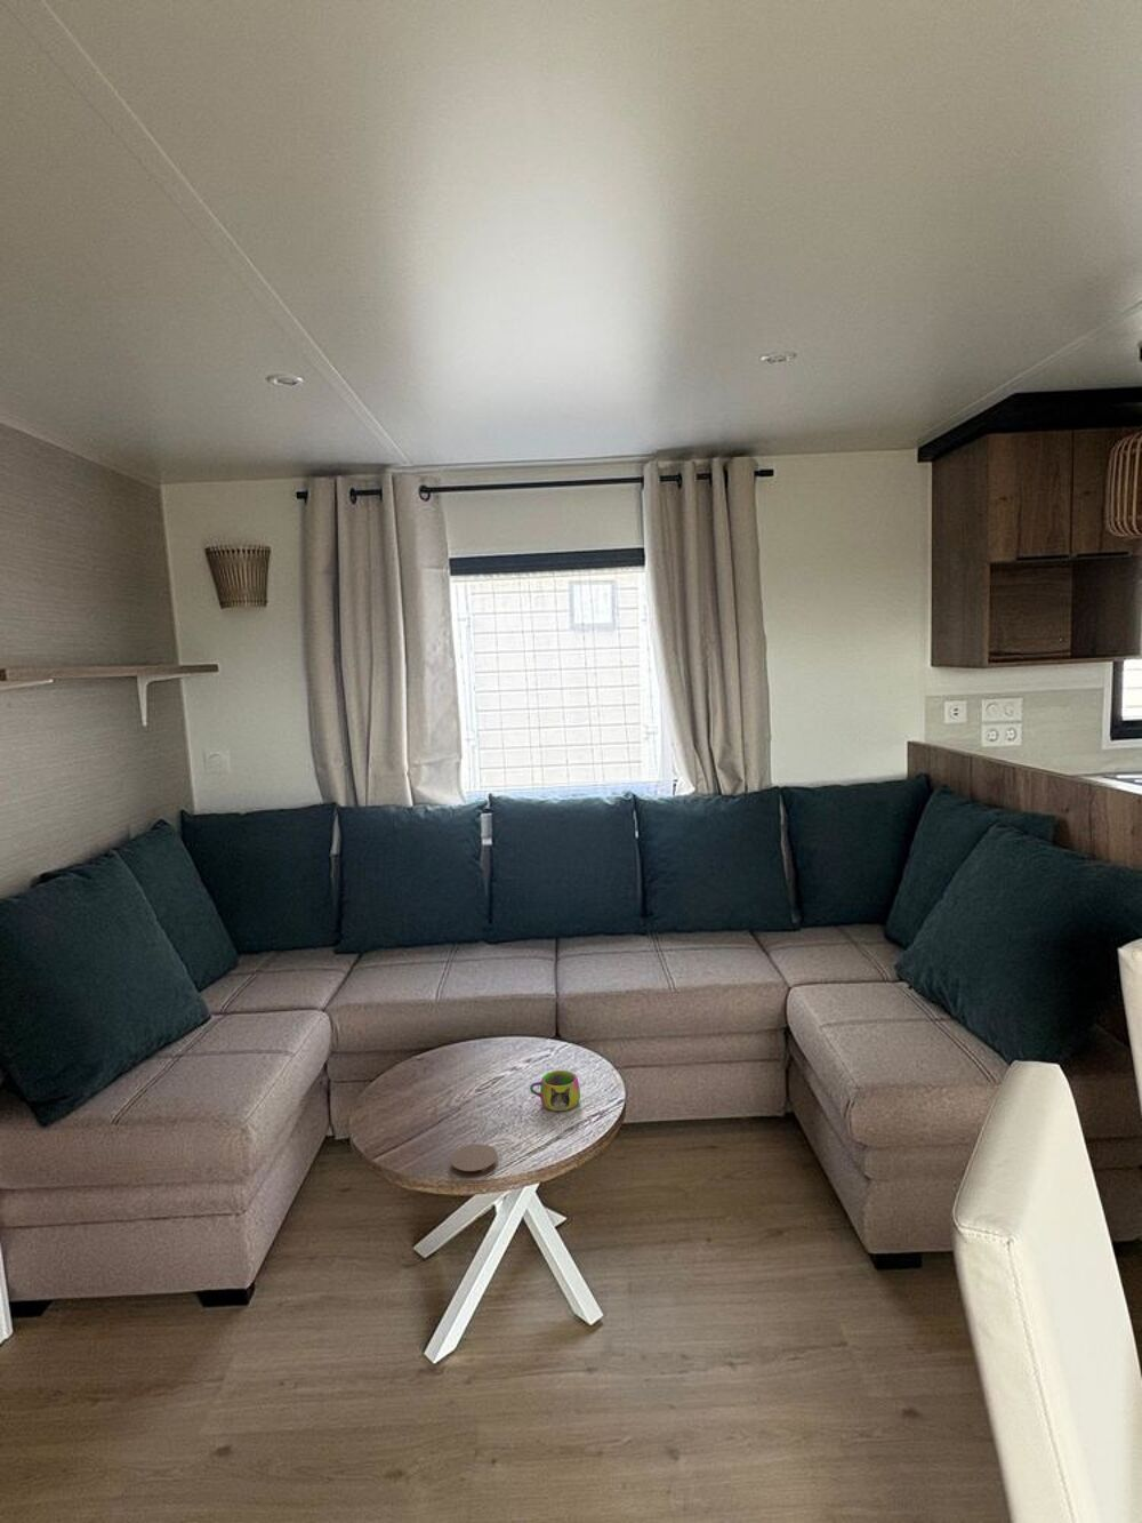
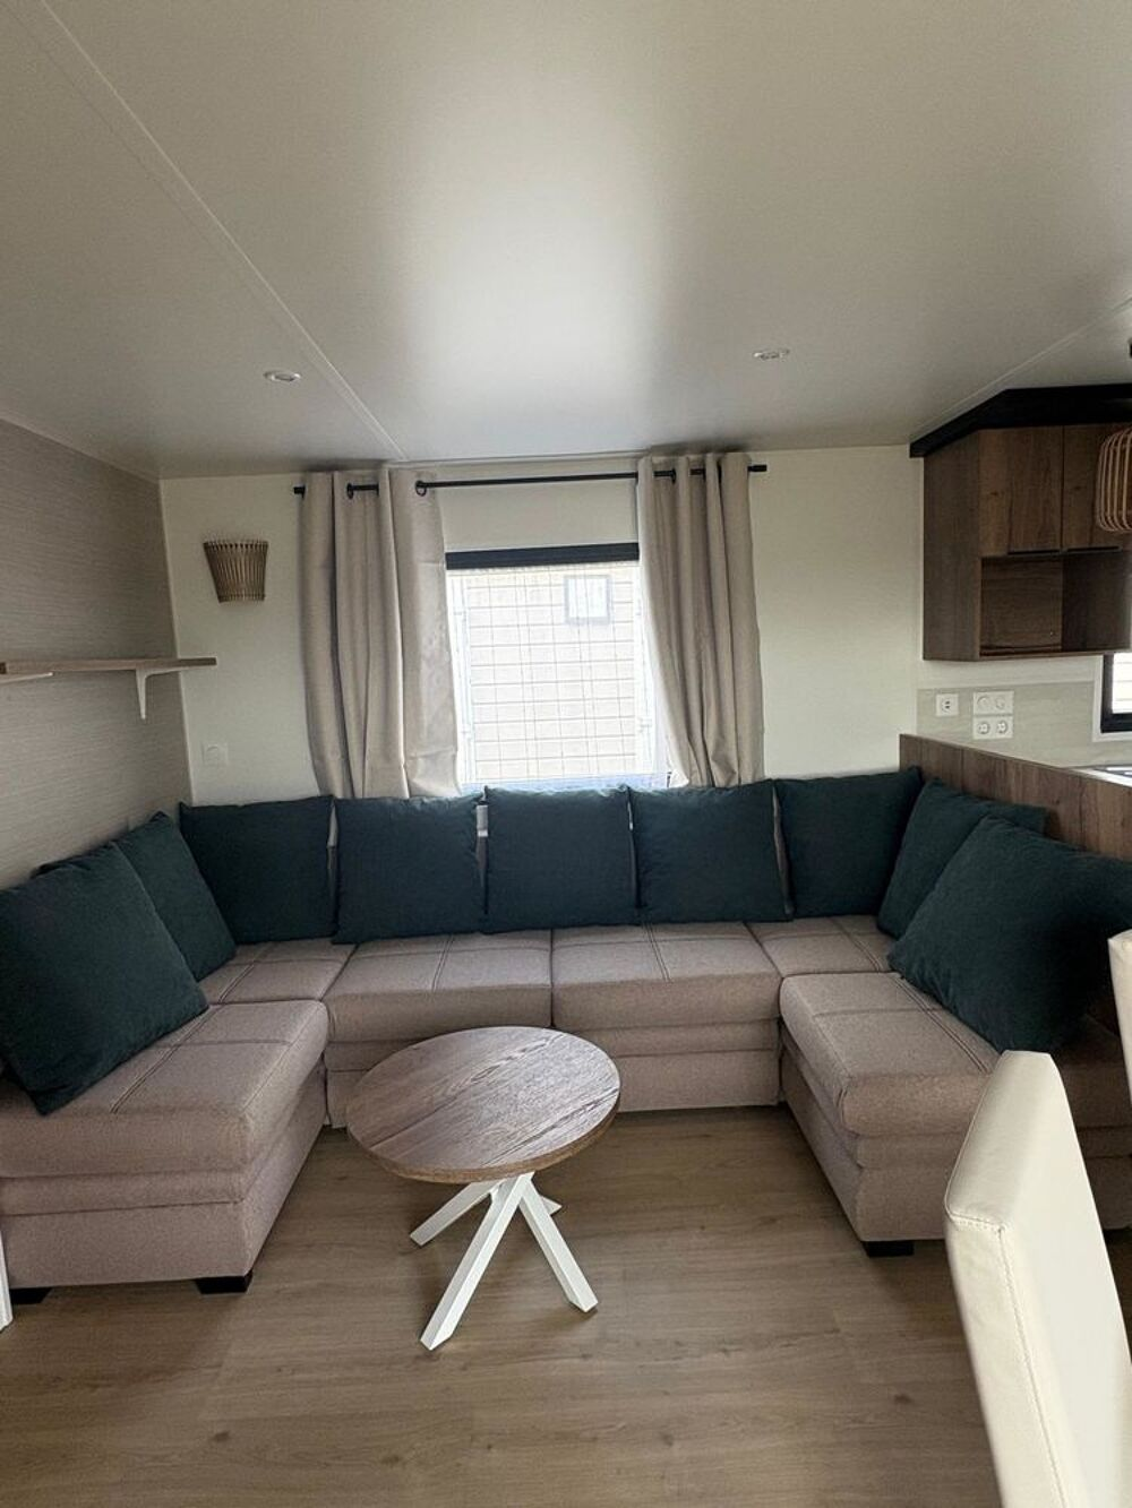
- coaster (474, 1159)
- mug (554, 1090)
